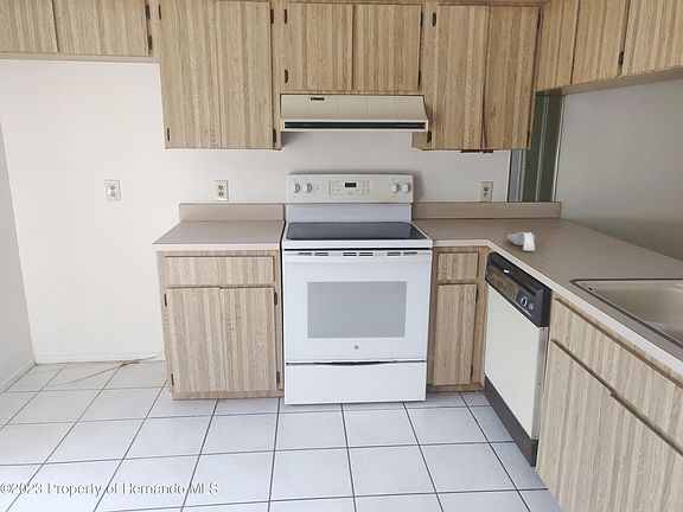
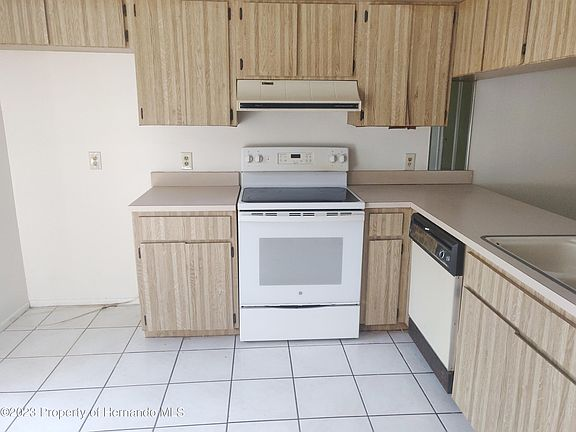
- spoon rest (524, 238)
